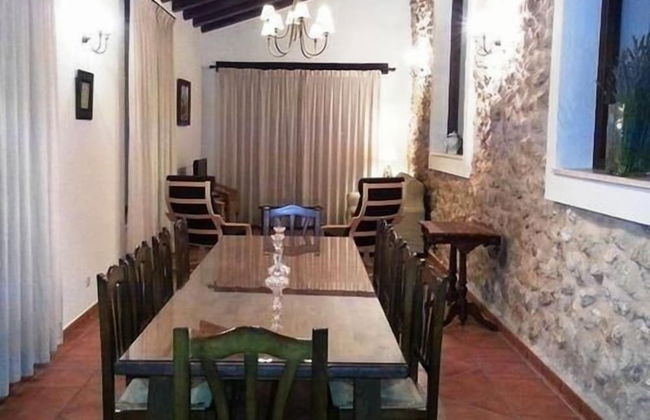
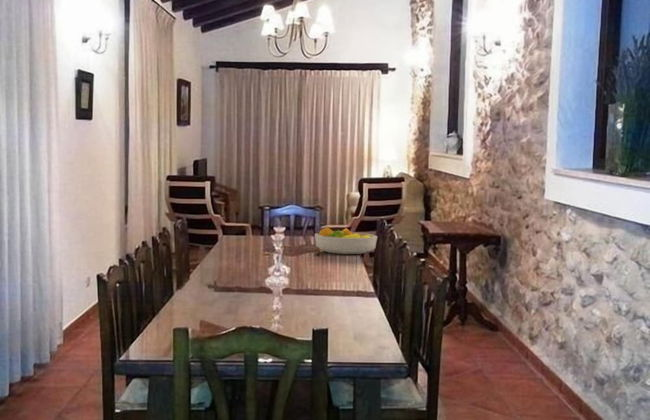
+ fruit bowl (345, 239)
